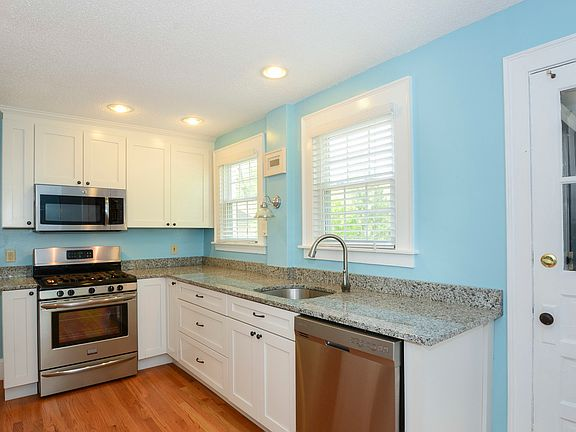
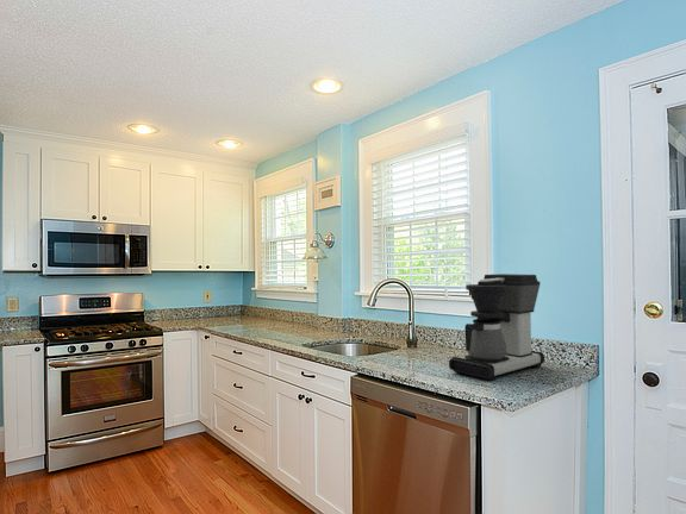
+ coffee maker (497, 322)
